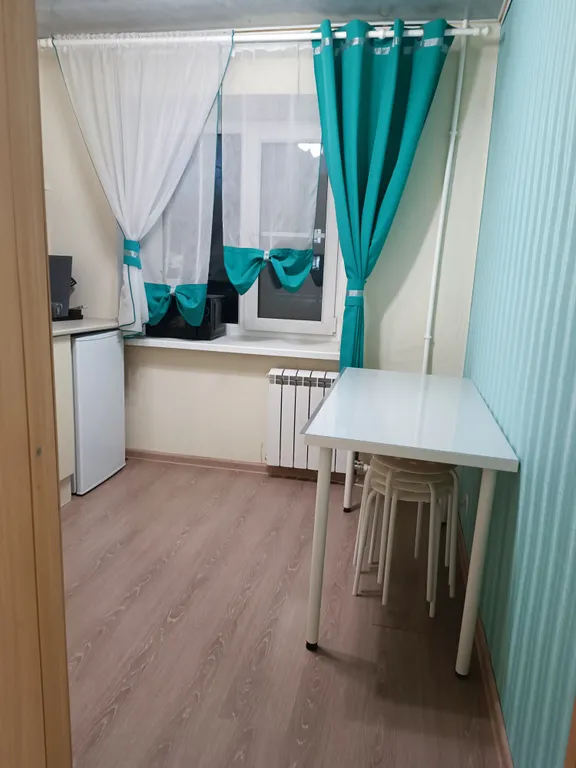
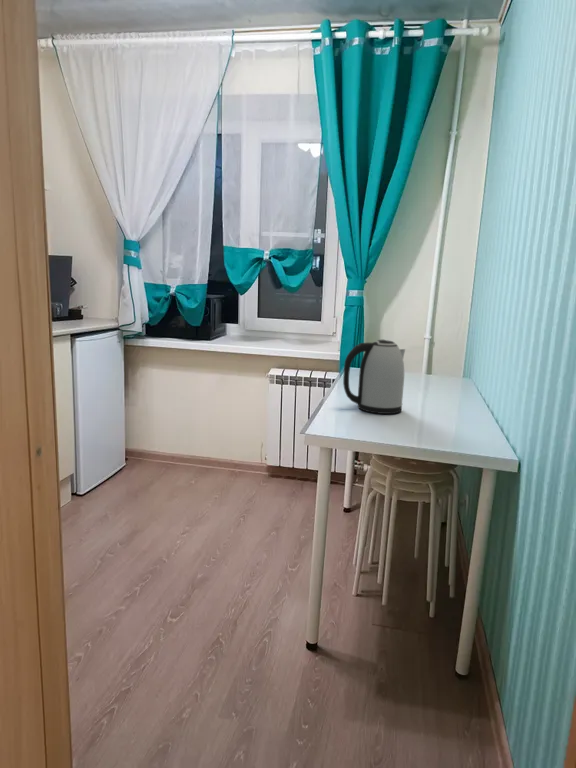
+ kettle (374, 374)
